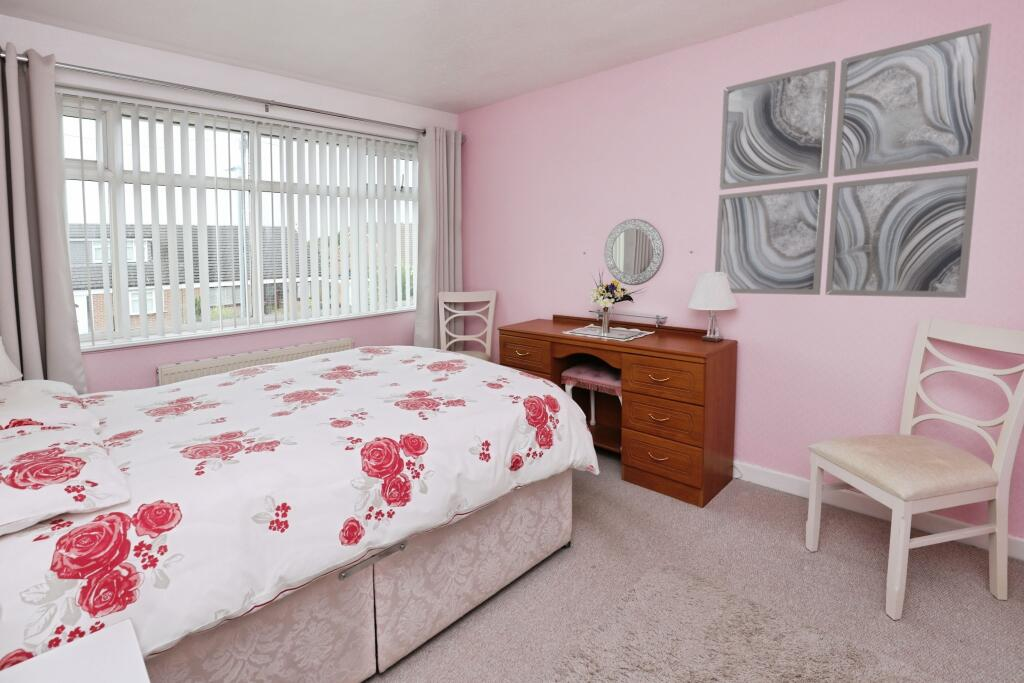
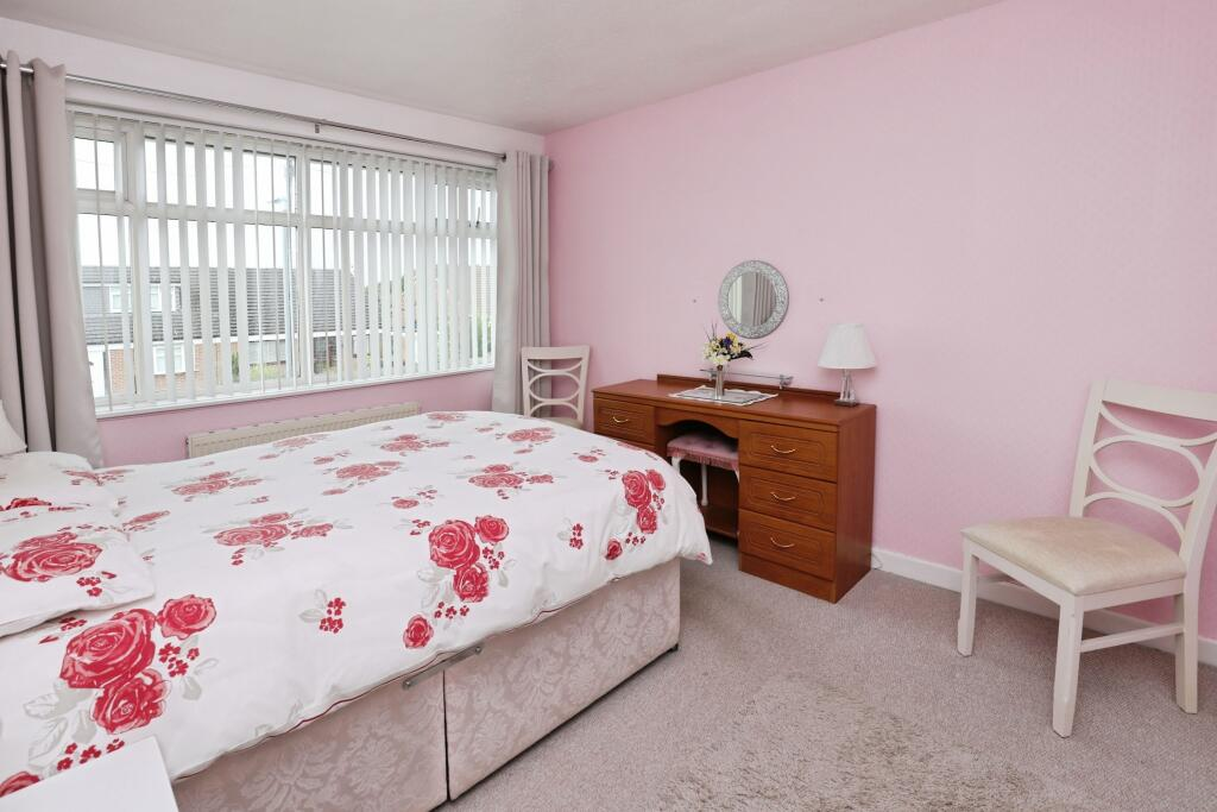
- wall art (827, 177)
